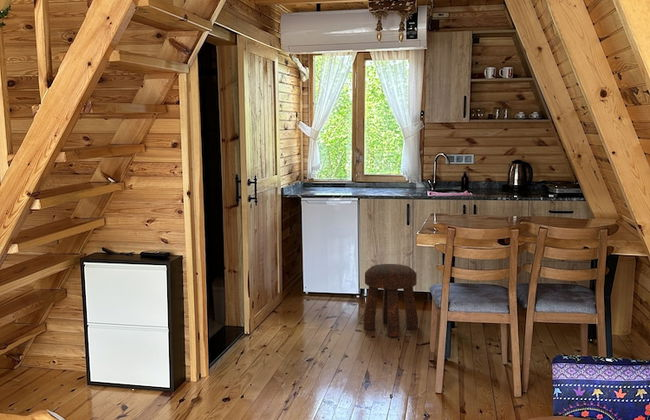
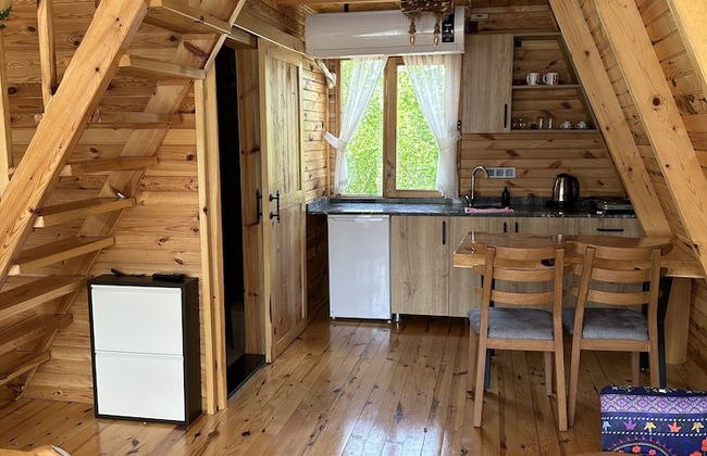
- stool (390, 297)
